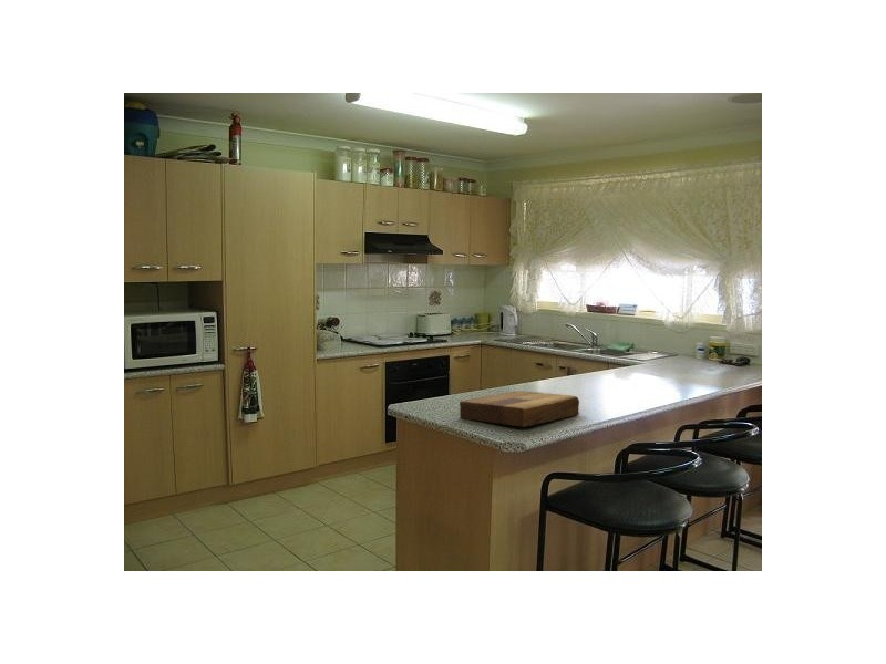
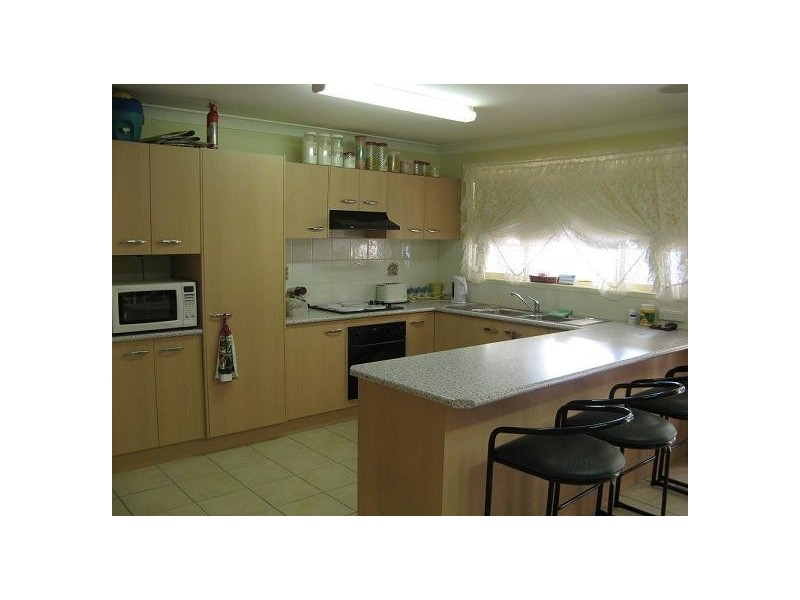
- cutting board (521, 406)
